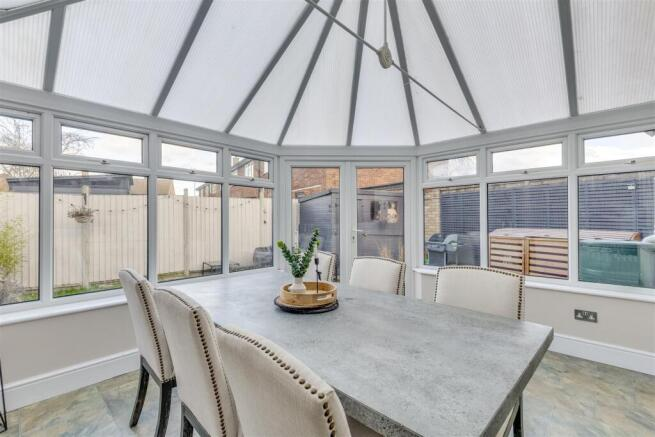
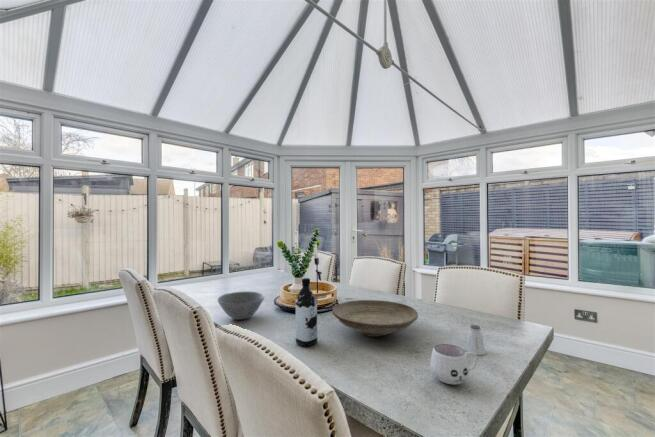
+ mug (455, 364)
+ bowl (241, 307)
+ water bottle (306, 310)
+ decorative bowl (374, 320)
+ saltshaker (475, 338)
